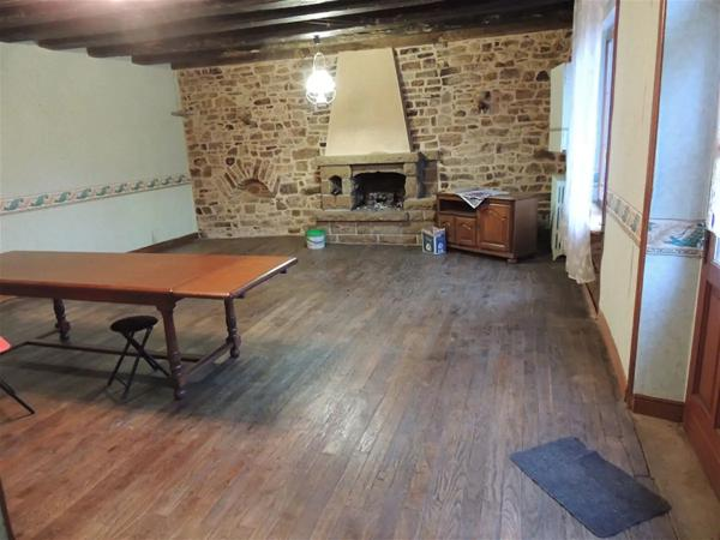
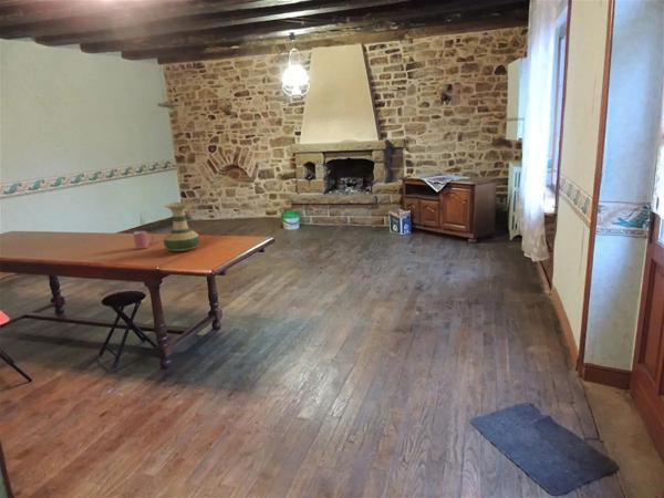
+ mug (144, 239)
+ vase (180, 227)
